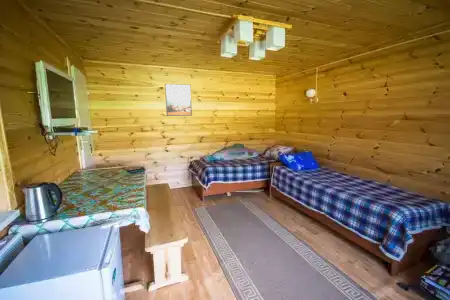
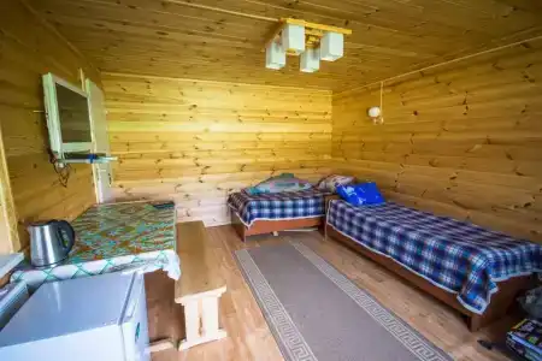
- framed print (178, 100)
